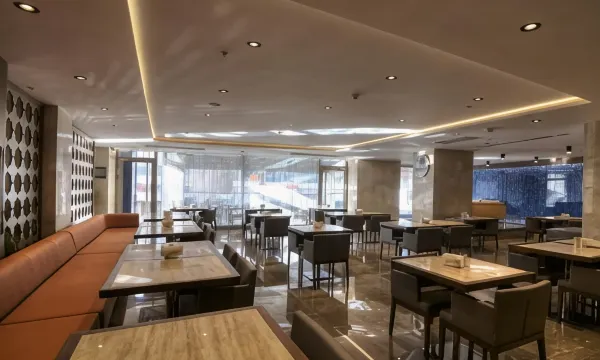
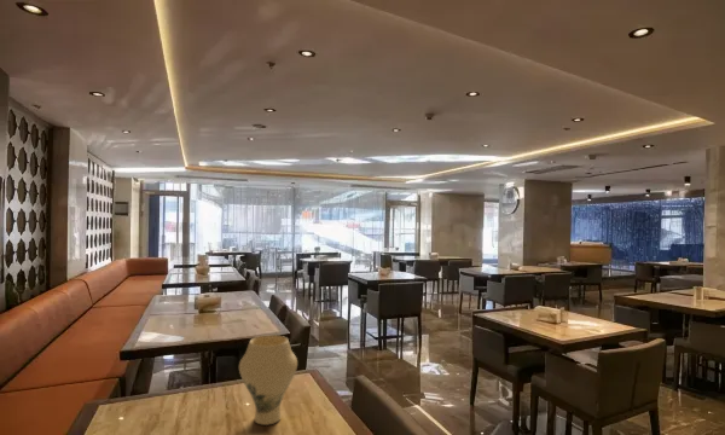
+ vase (268, 379)
